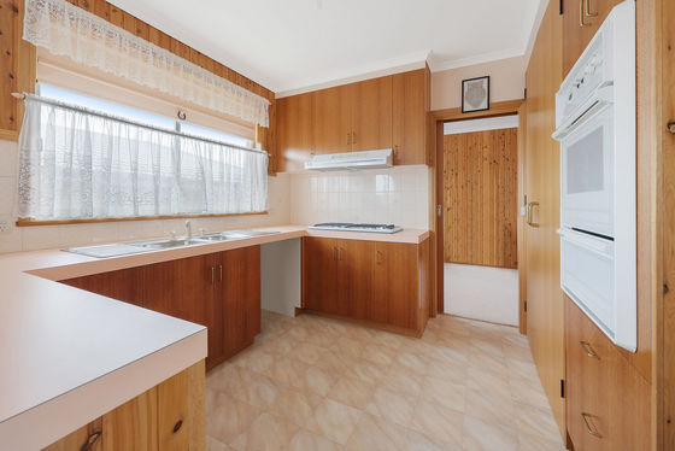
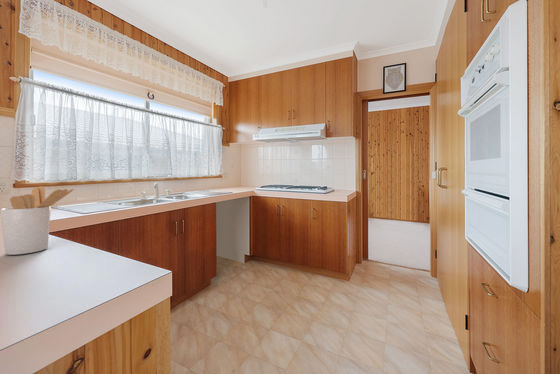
+ utensil holder (38, 218)
